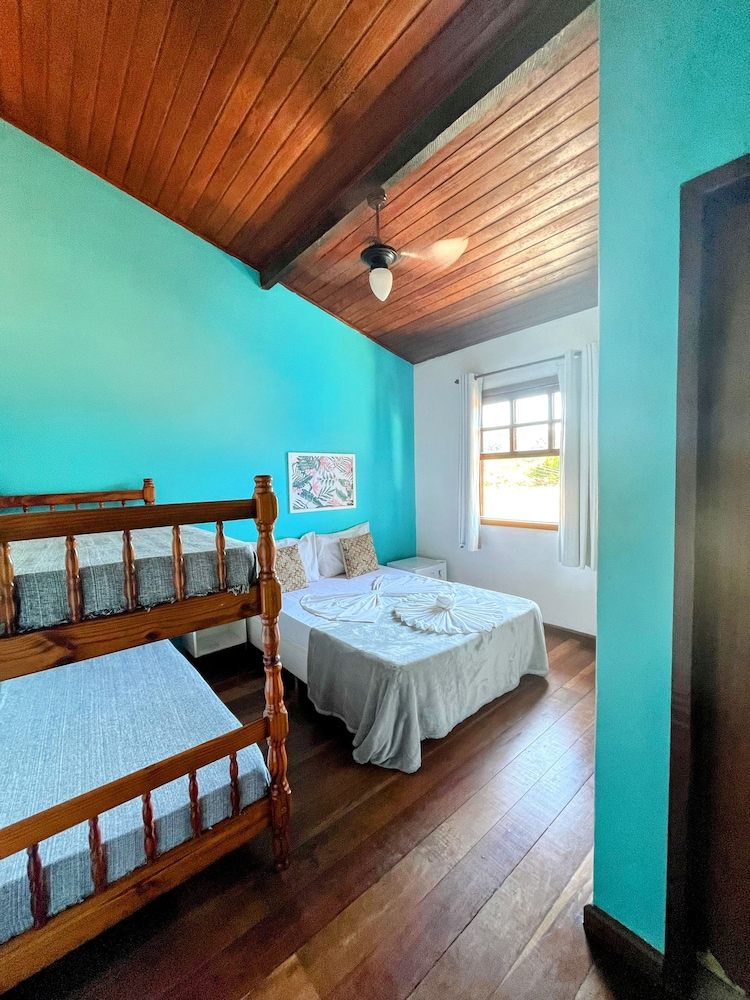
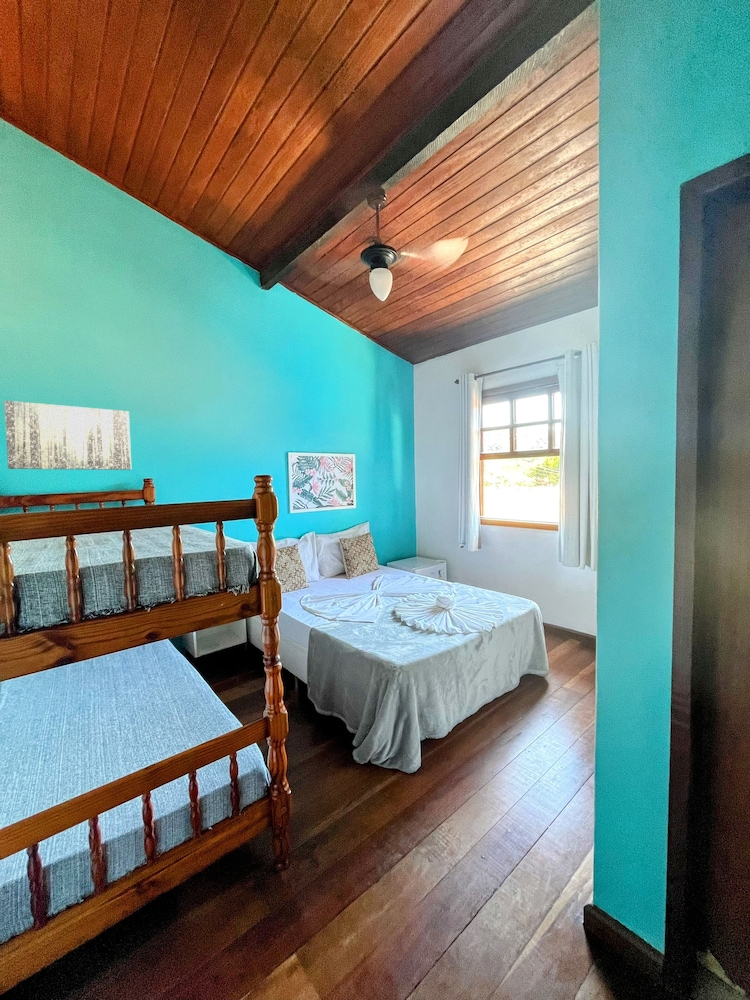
+ wall art (73, 438)
